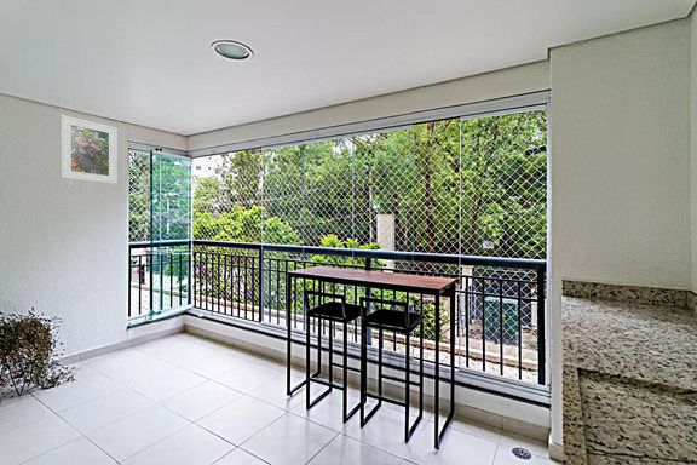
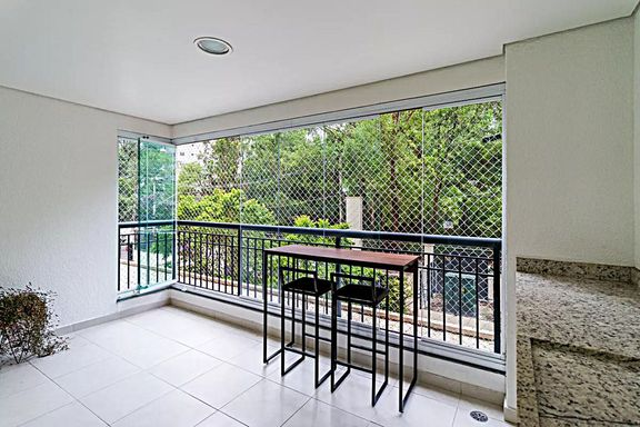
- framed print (90, 150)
